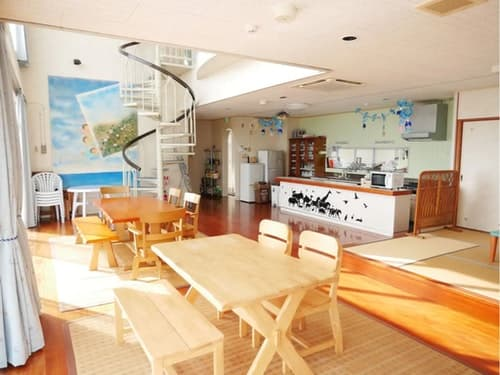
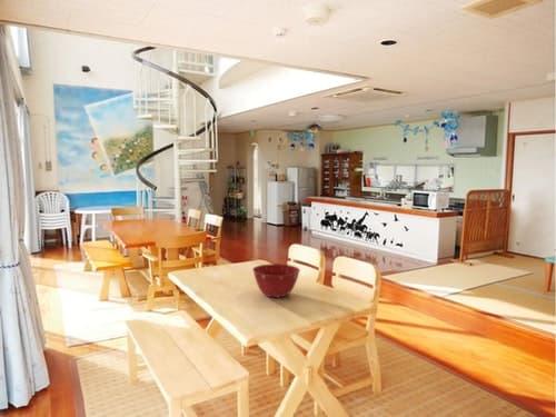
+ mixing bowl (276, 281)
